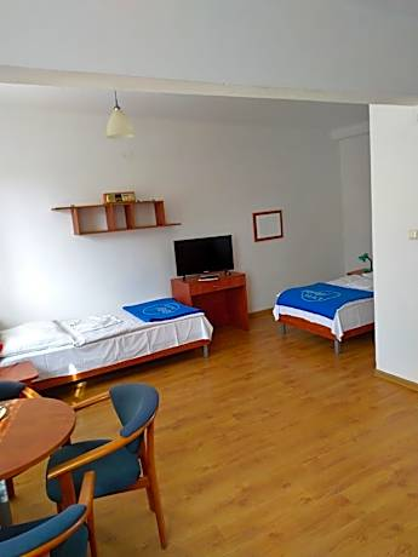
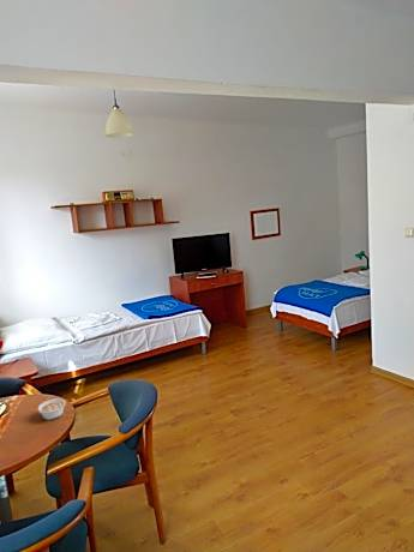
+ legume (52, 409)
